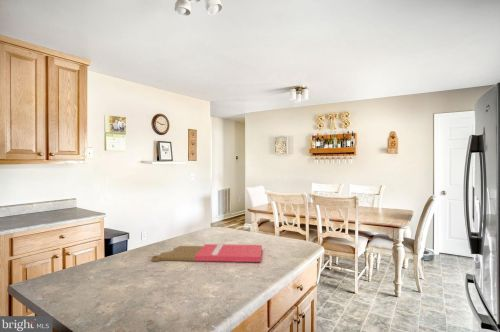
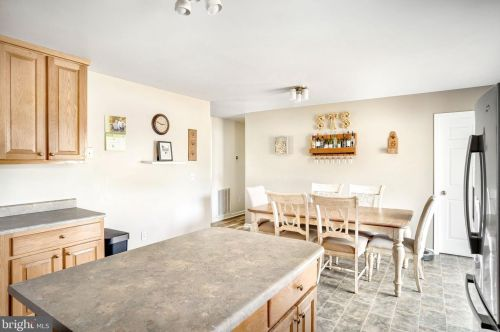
- cutting board (209, 252)
